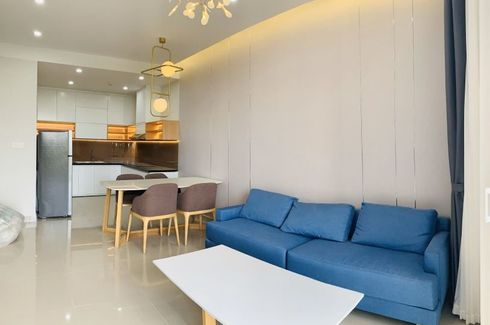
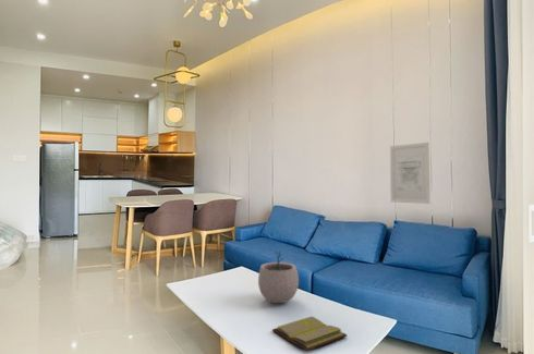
+ wall art (409, 173)
+ diary (308, 330)
+ plant pot (278, 276)
